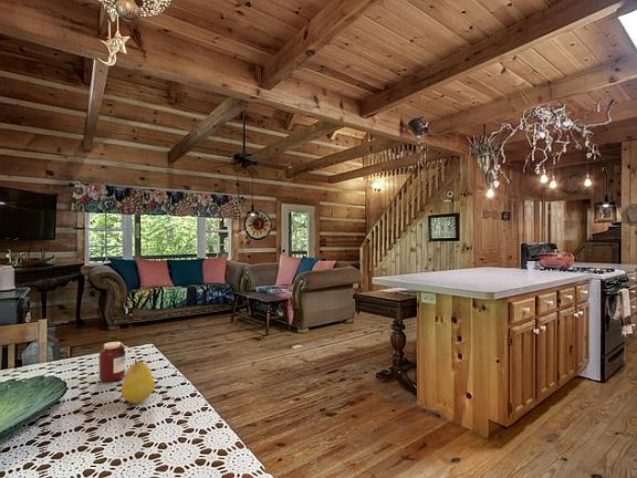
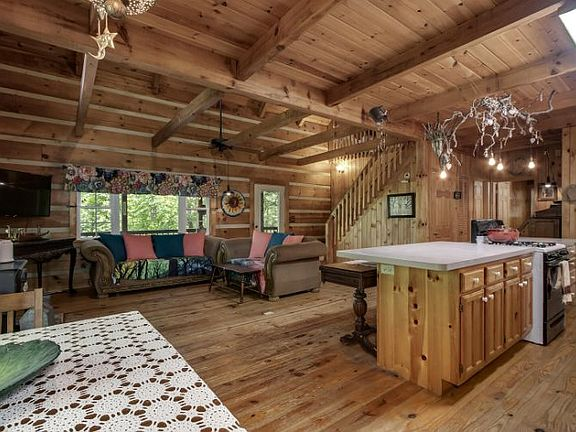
- fruit (138, 380)
- jar (117, 360)
